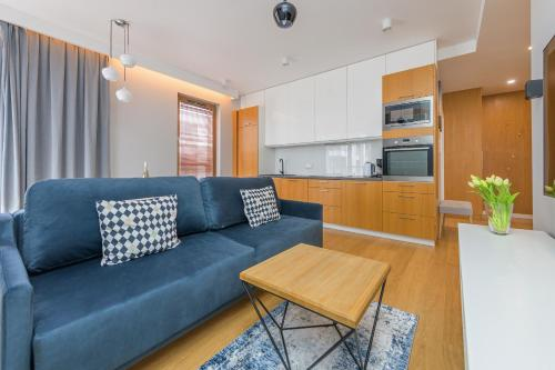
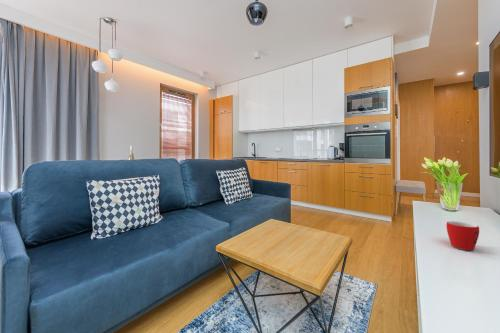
+ mug (464, 235)
